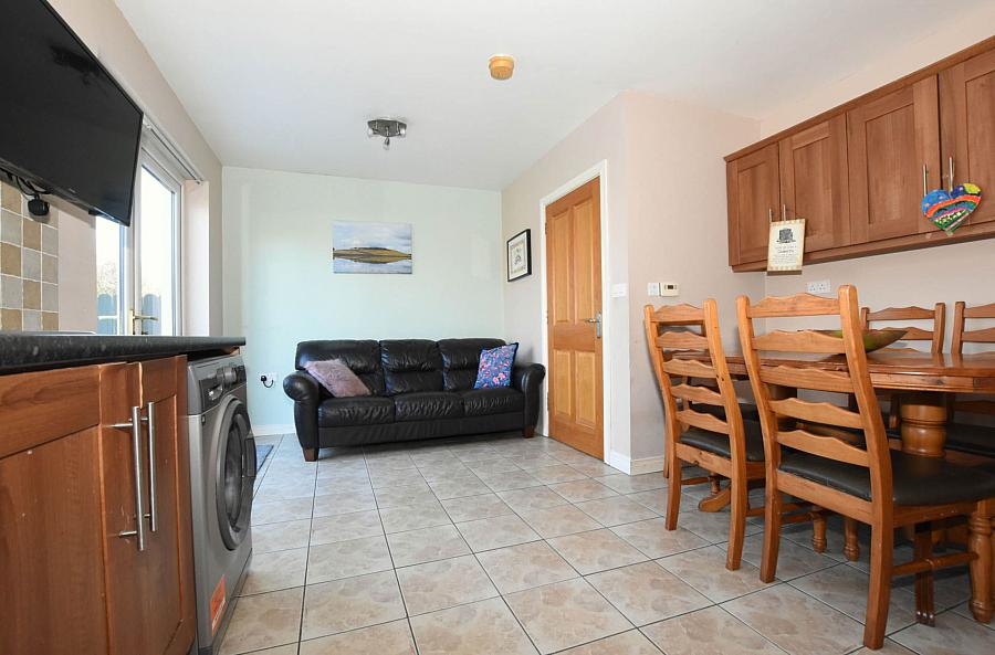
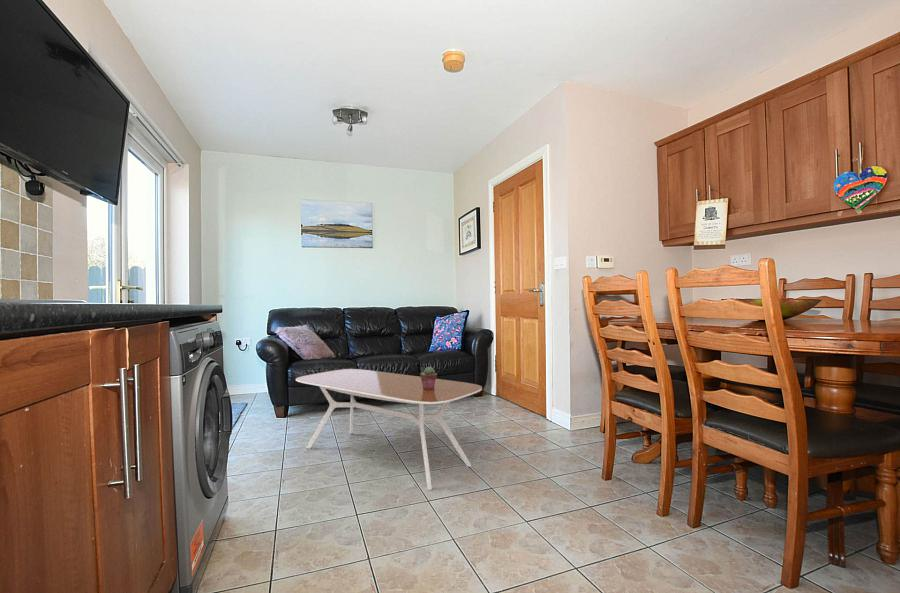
+ coffee table (384, 413)
+ potted succulent (428, 377)
